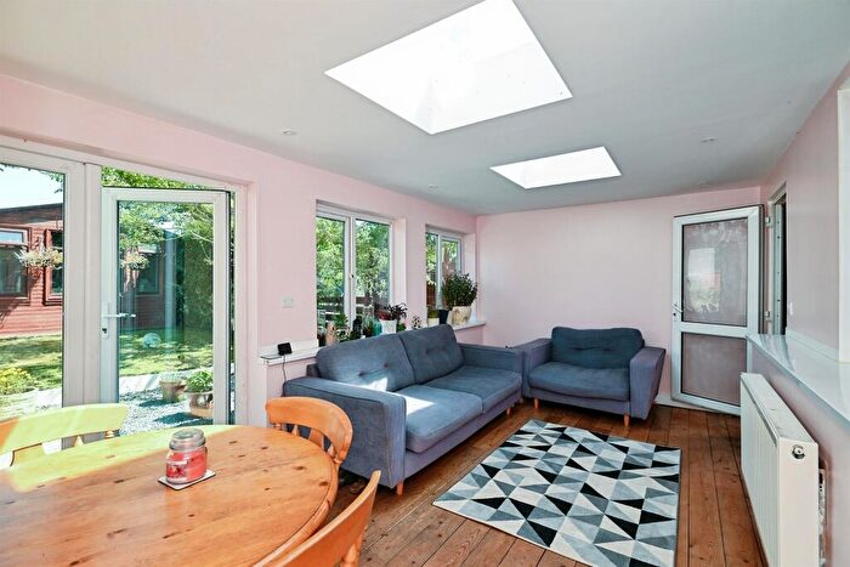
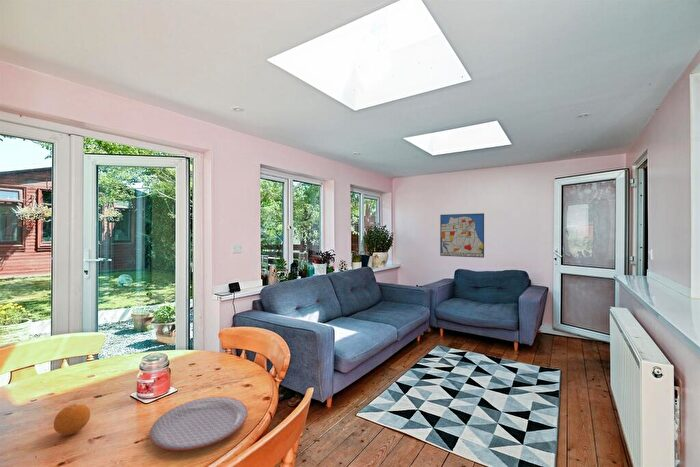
+ fruit (72, 419)
+ wall art (461, 235)
+ plate (201, 422)
